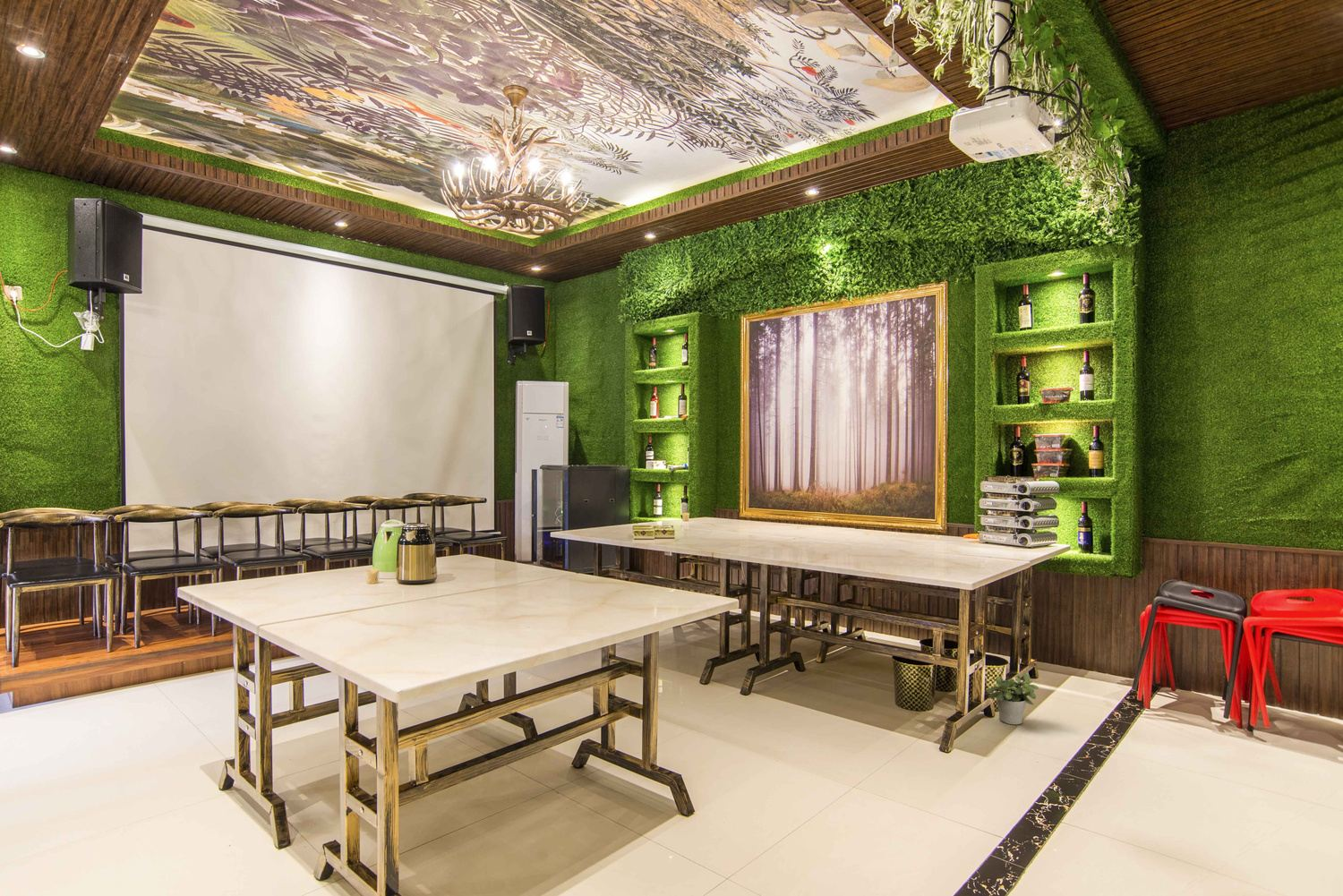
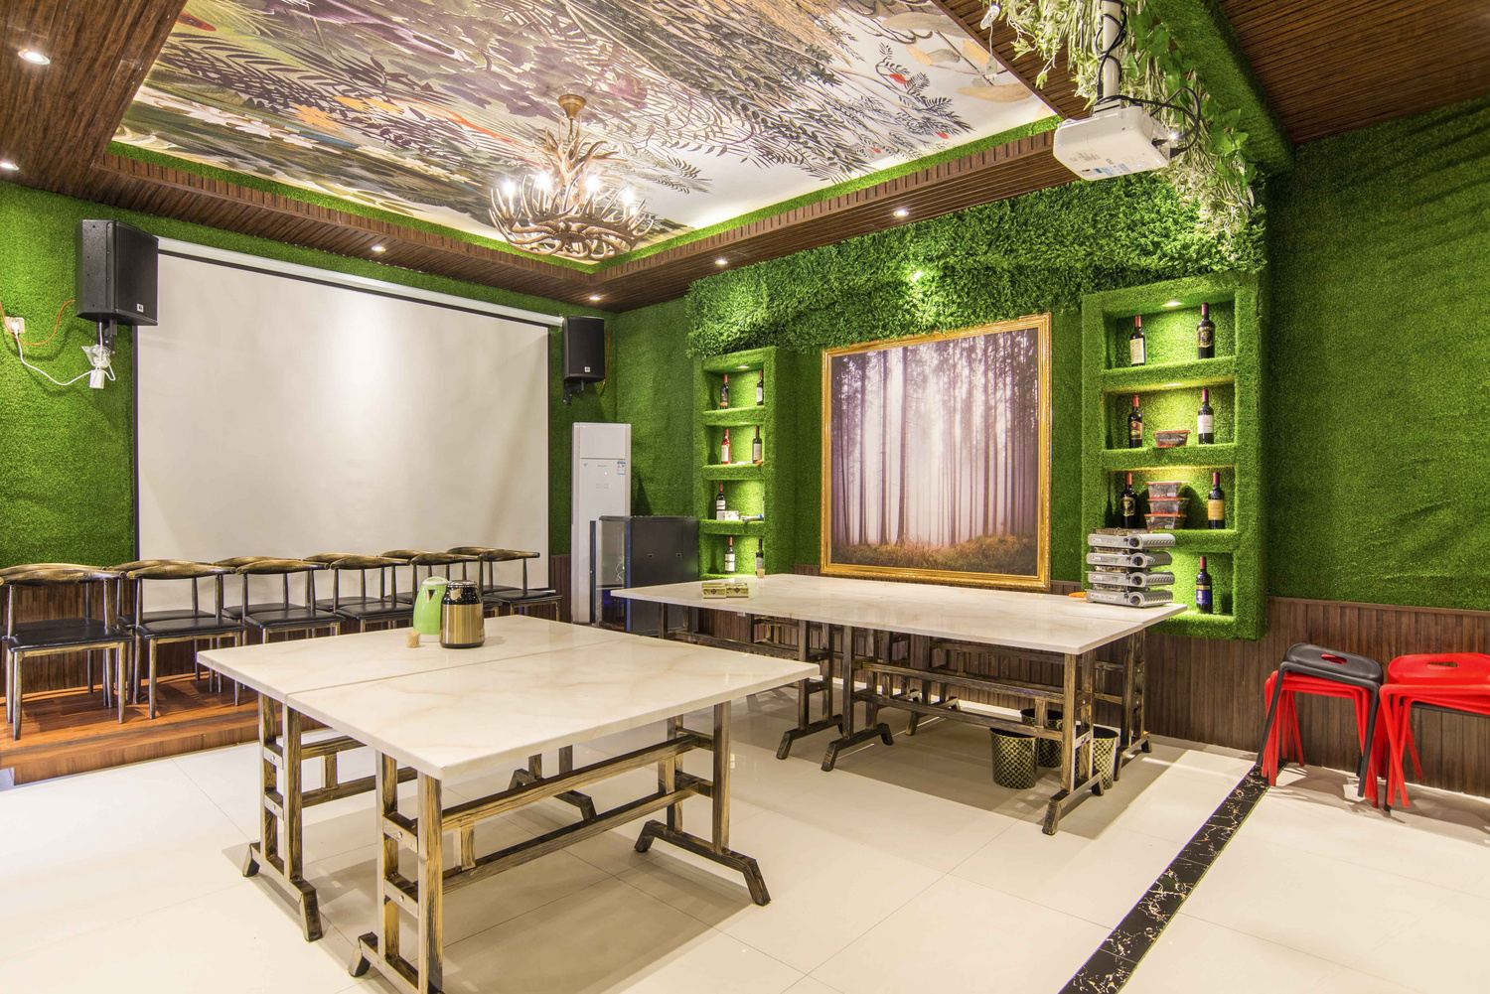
- potted plant (1013, 699)
